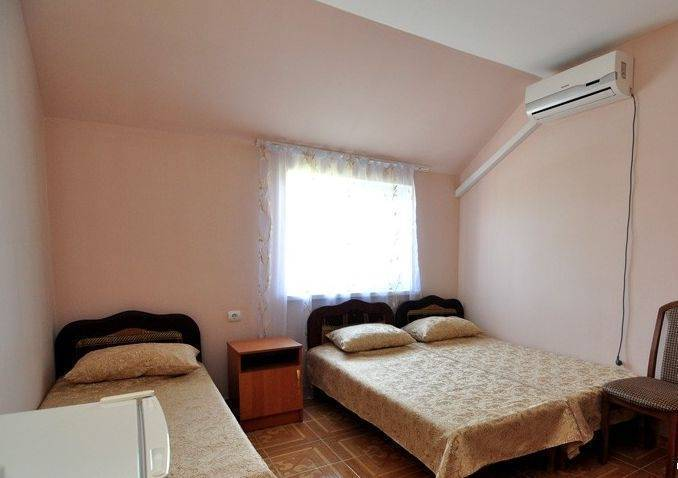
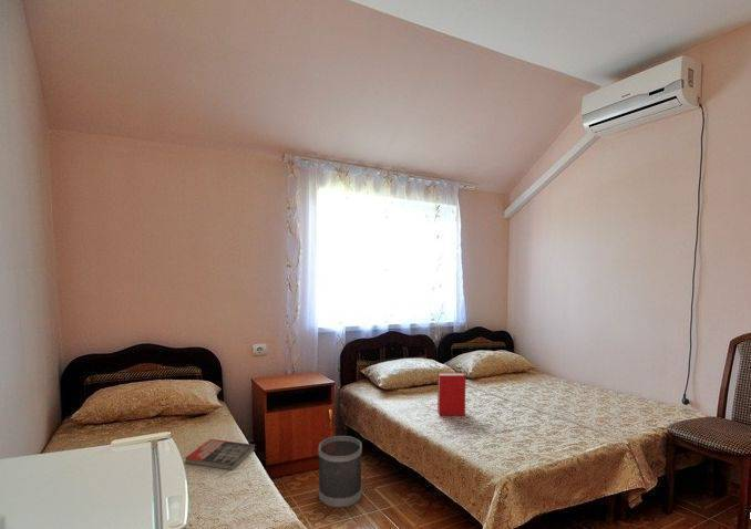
+ book (220, 453)
+ wastebasket (340, 470)
+ book (451, 393)
